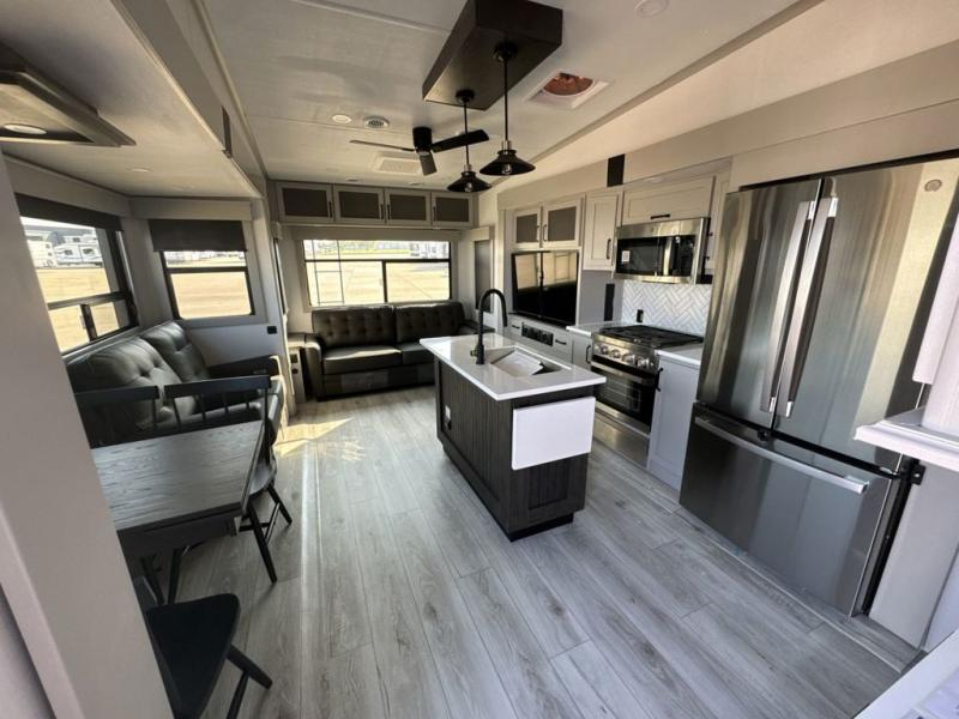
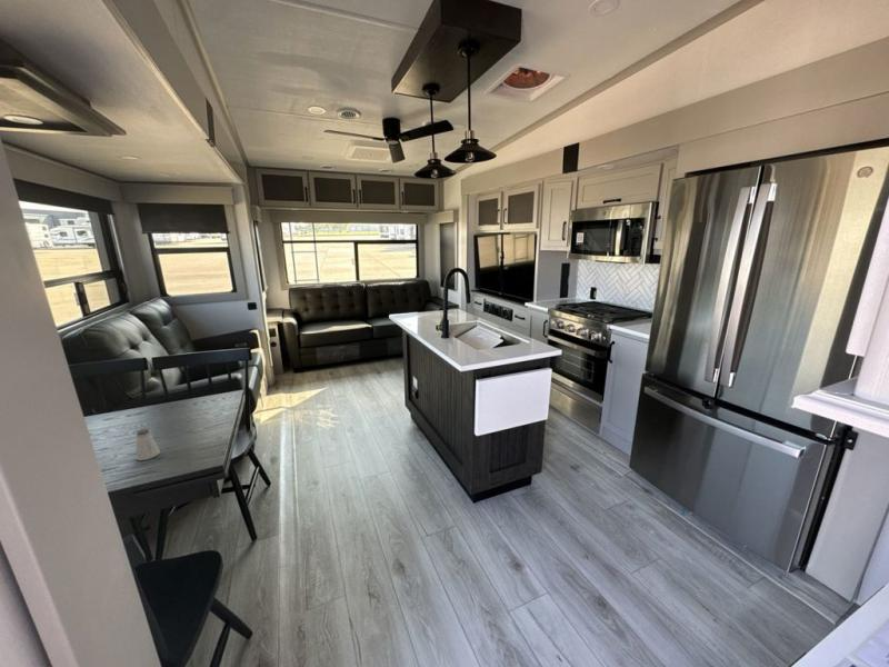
+ saltshaker (144, 442)
